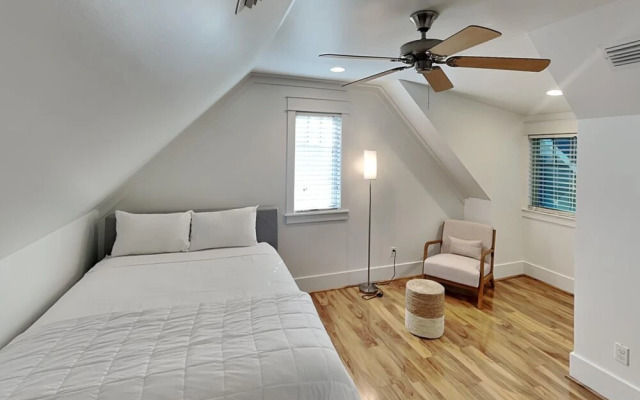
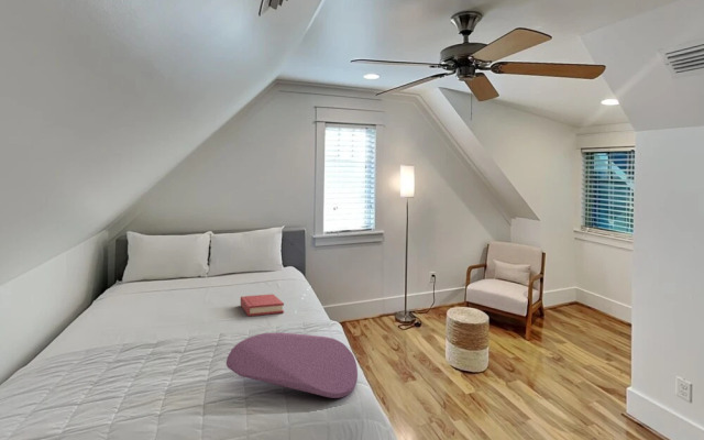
+ cushion (293, 362)
+ hardback book (261, 304)
